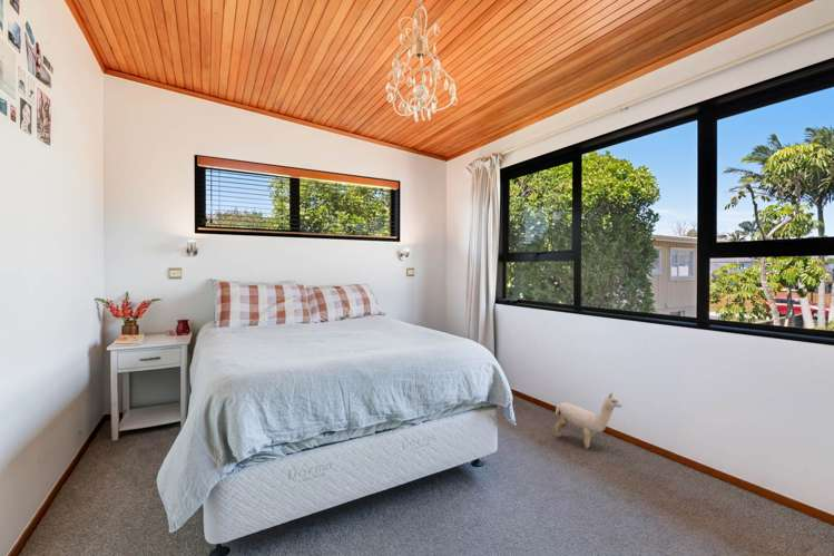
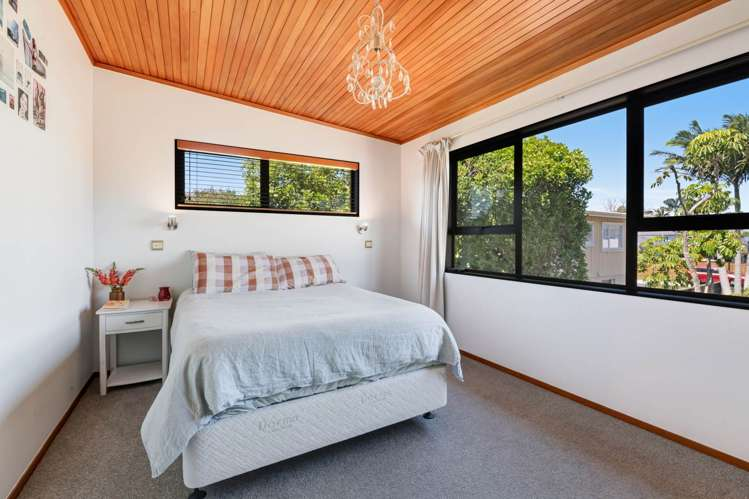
- plush toy (586, 417)
